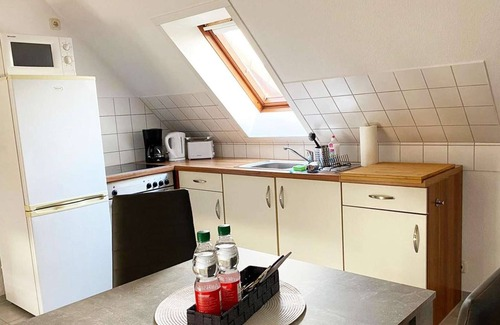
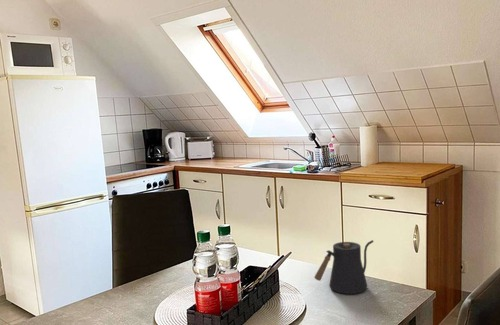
+ kettle (345, 266)
